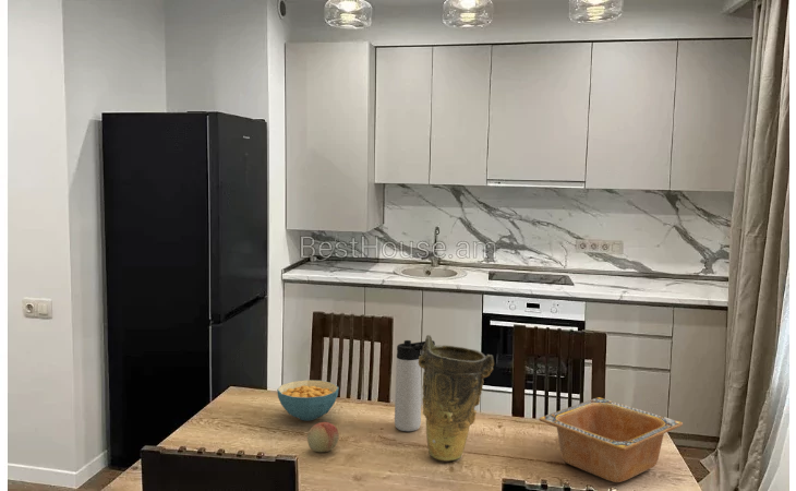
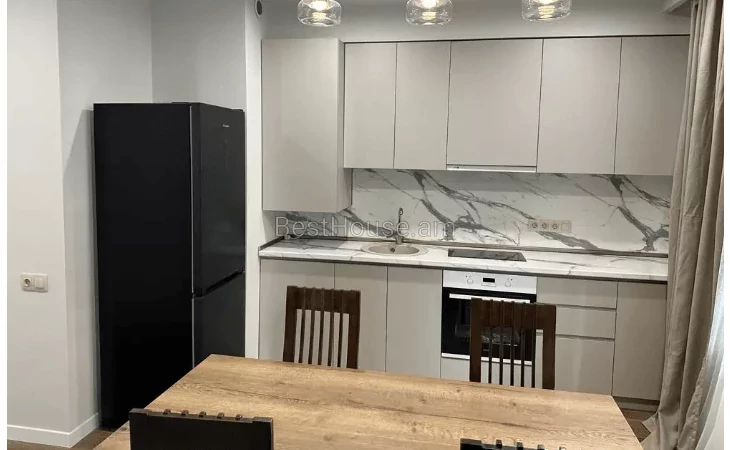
- fruit (323, 438)
- vase (454, 396)
- cereal bowl (307, 403)
- serving bowl (608, 442)
- thermos bottle (414, 384)
